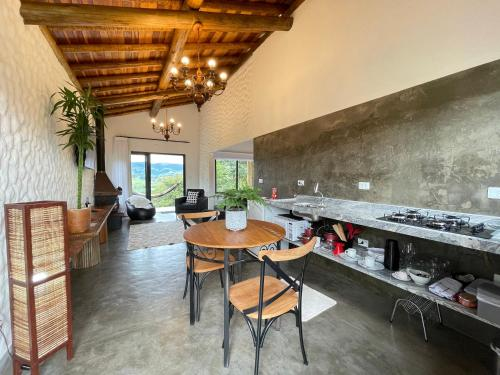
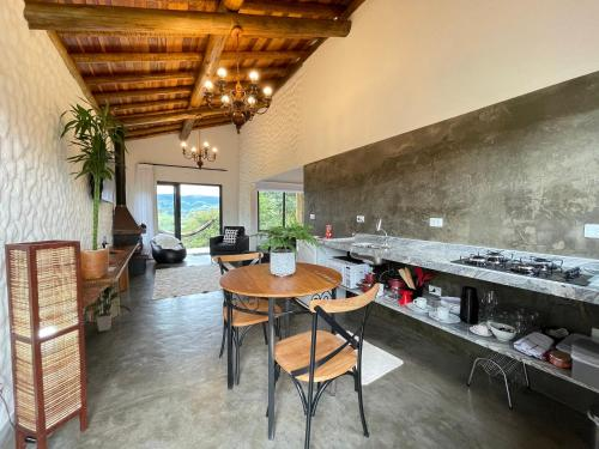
+ indoor plant (104, 302)
